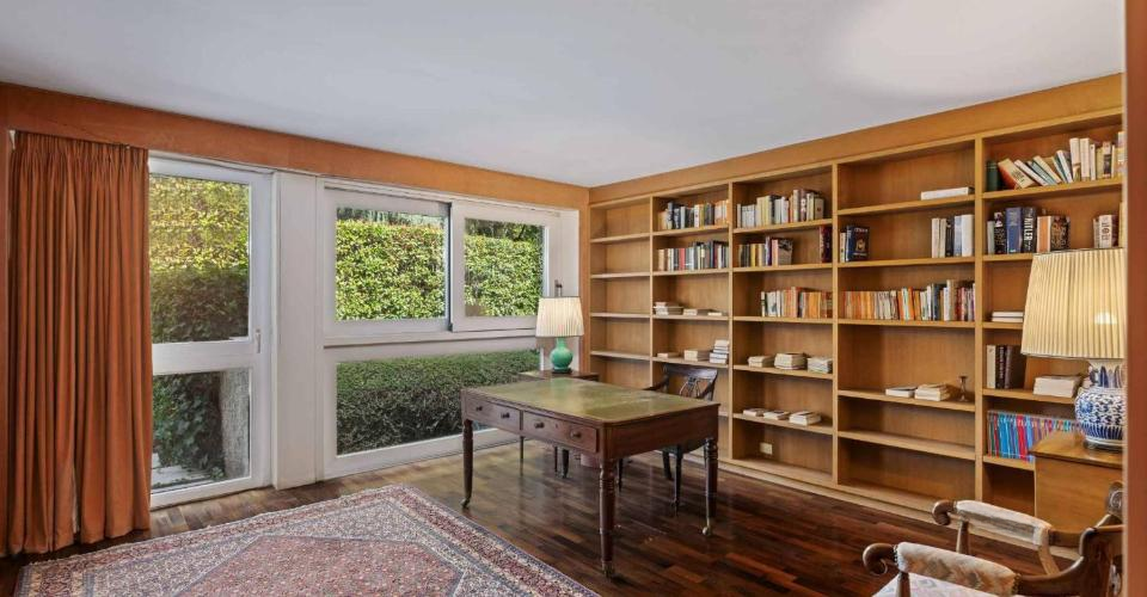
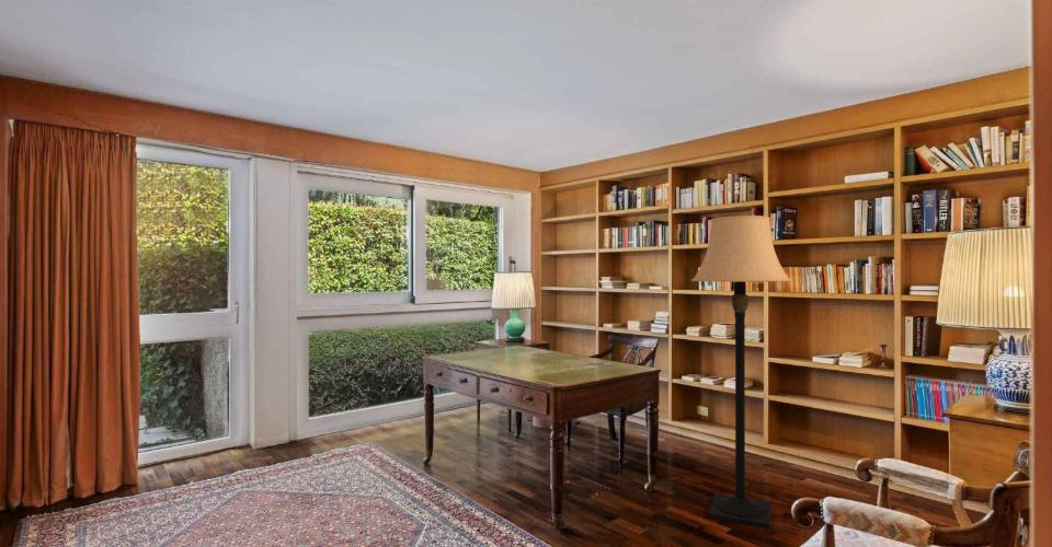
+ lamp (740, 364)
